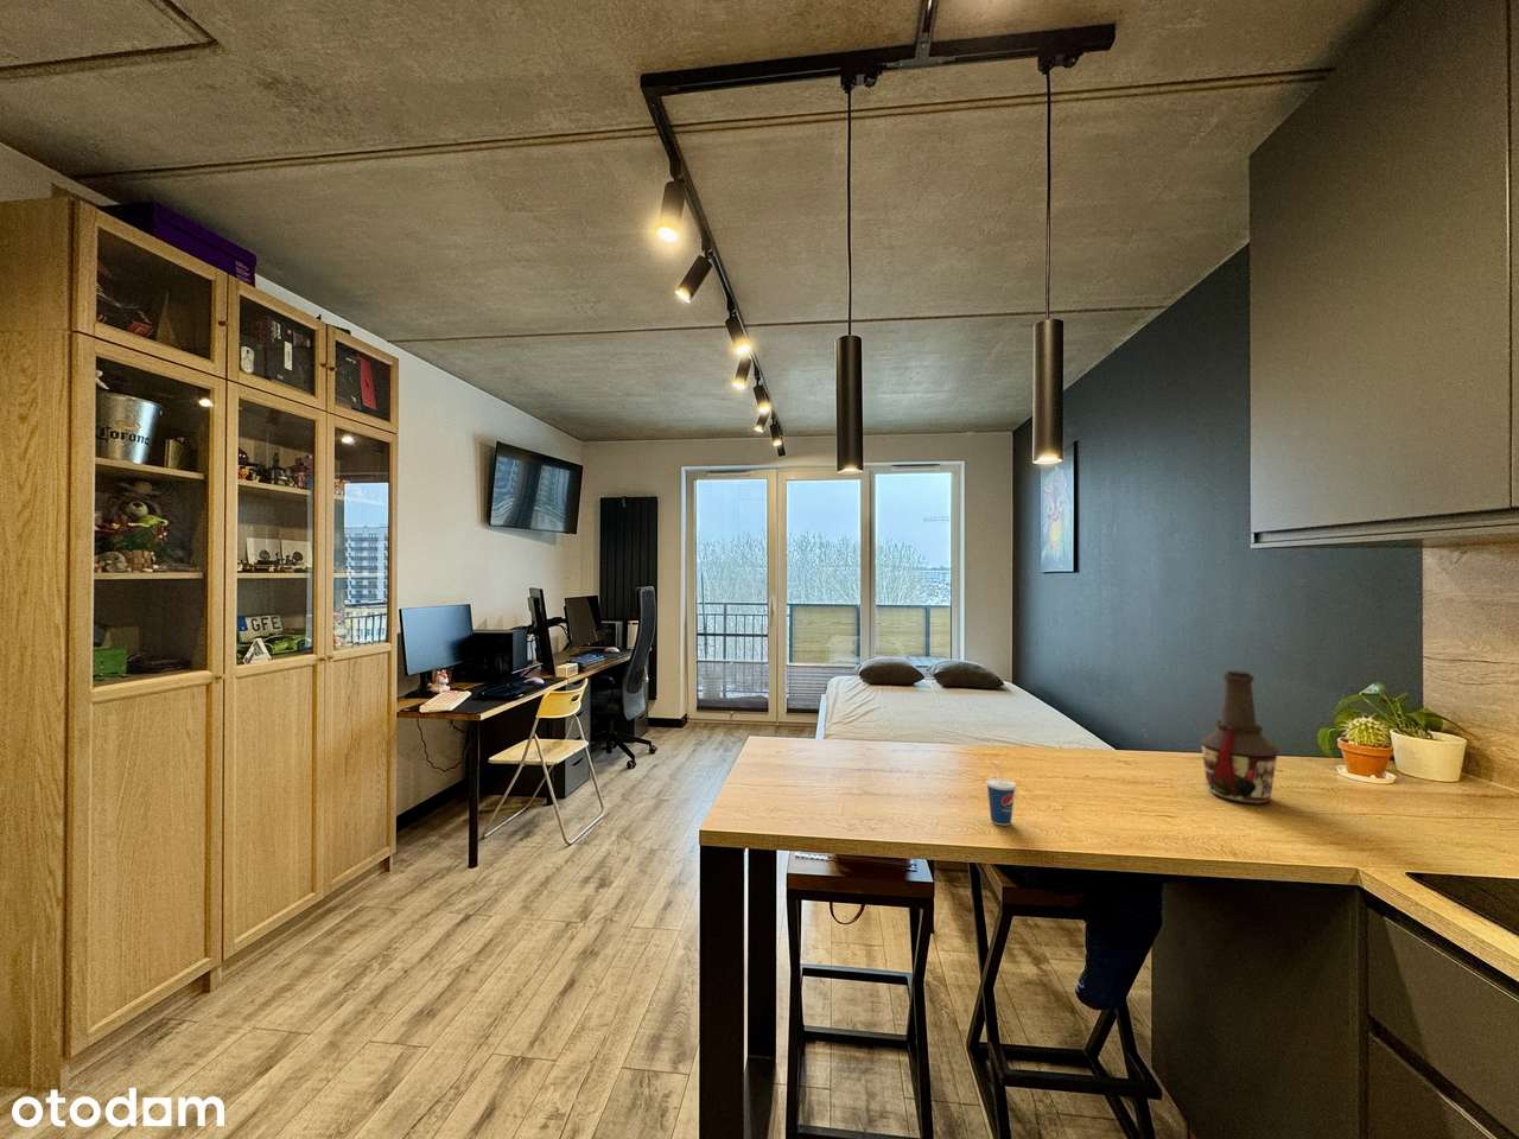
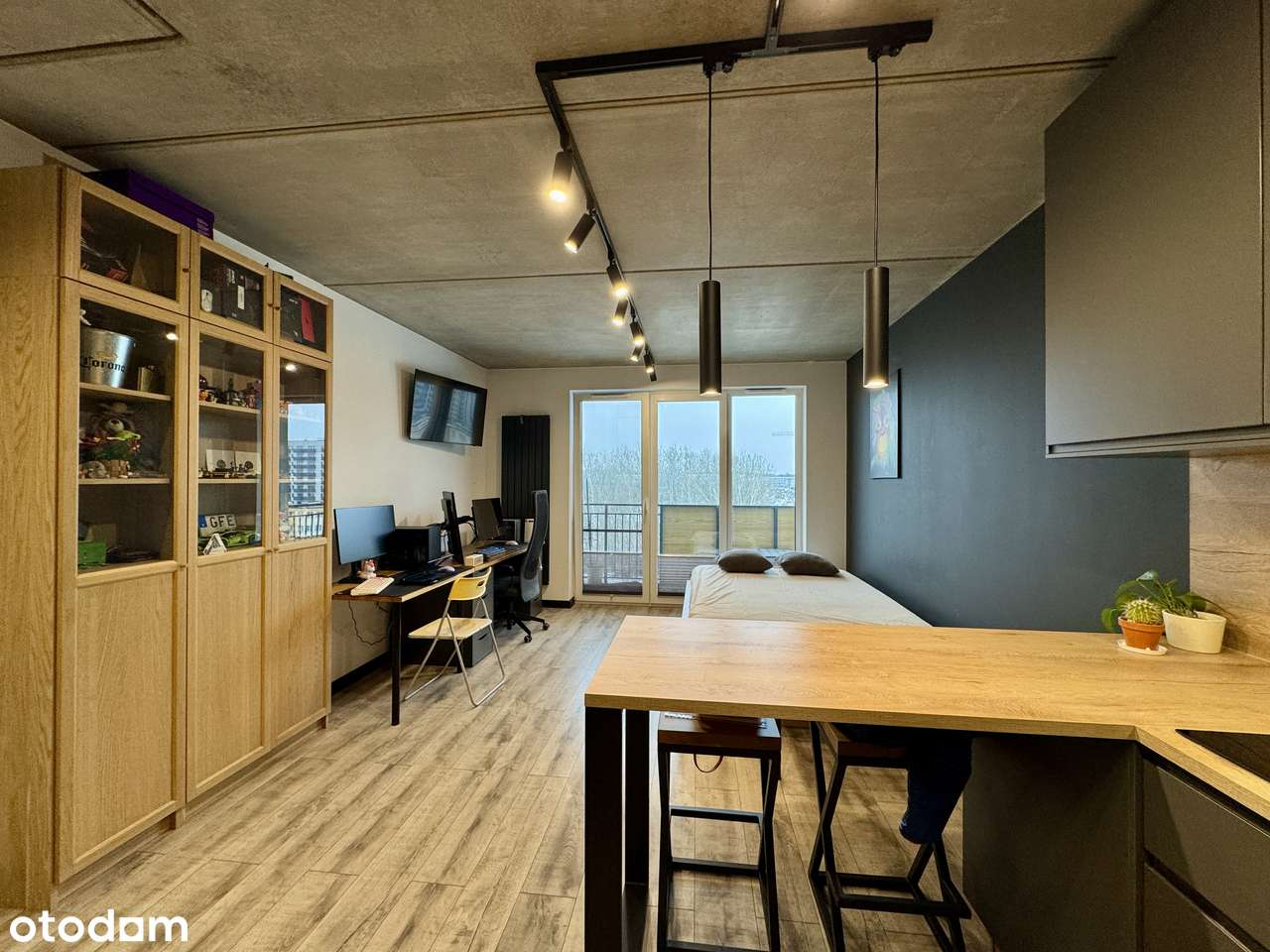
- cup (1000, 791)
- bottle (1237, 733)
